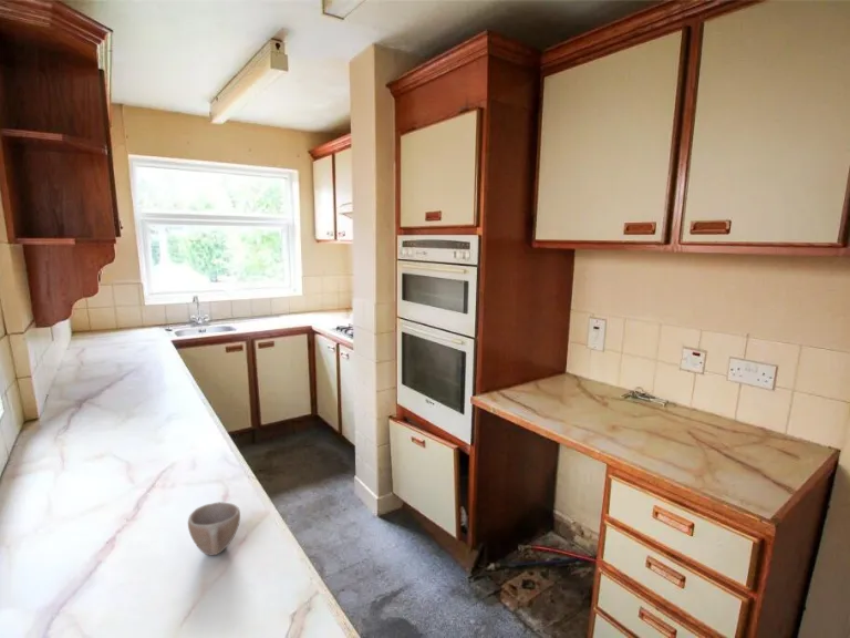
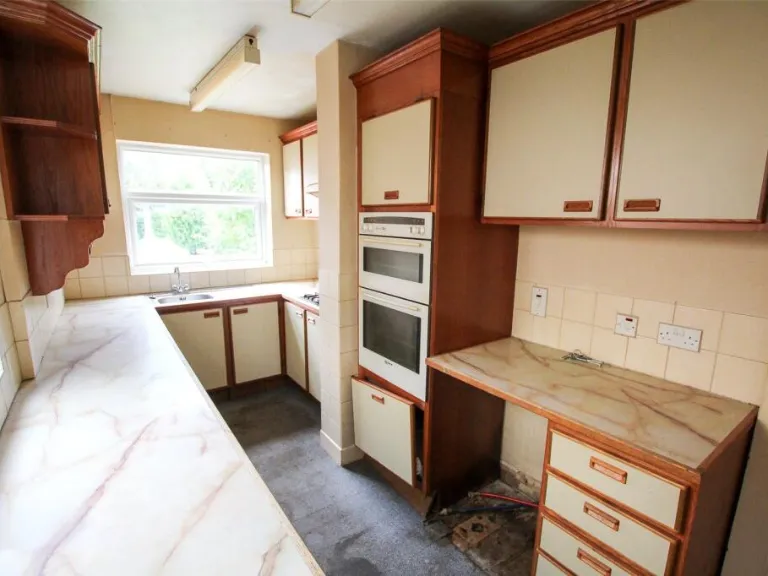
- cup (216, 534)
